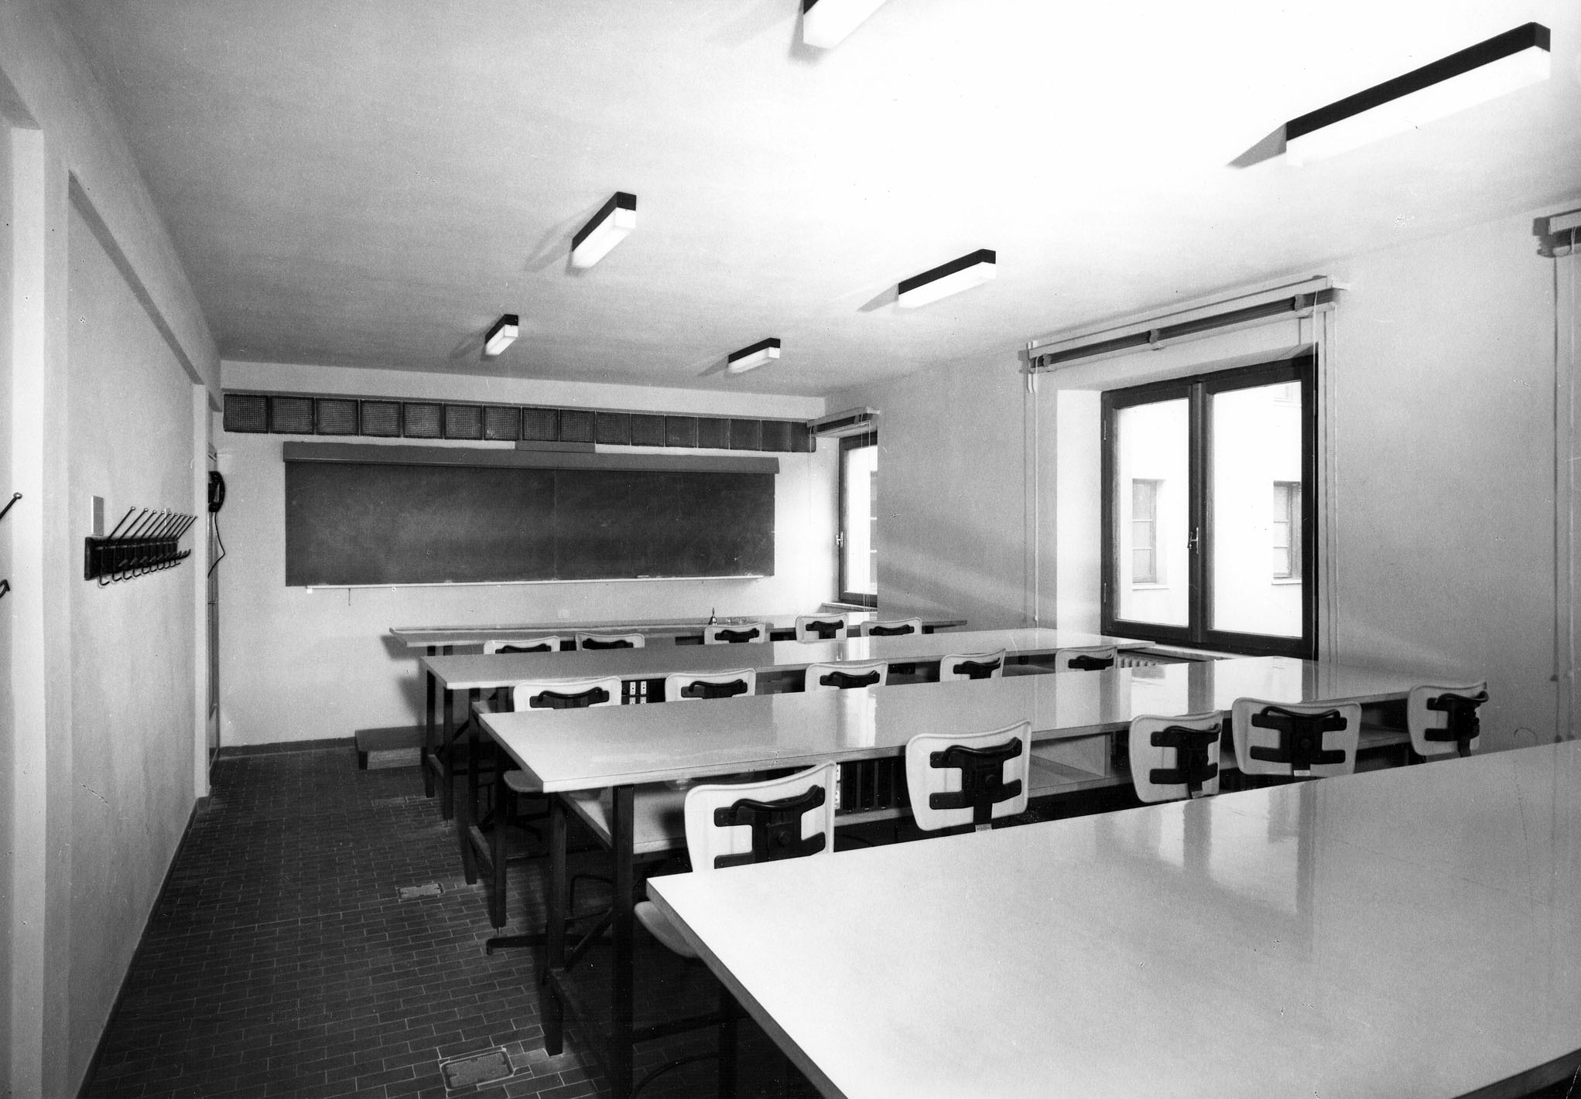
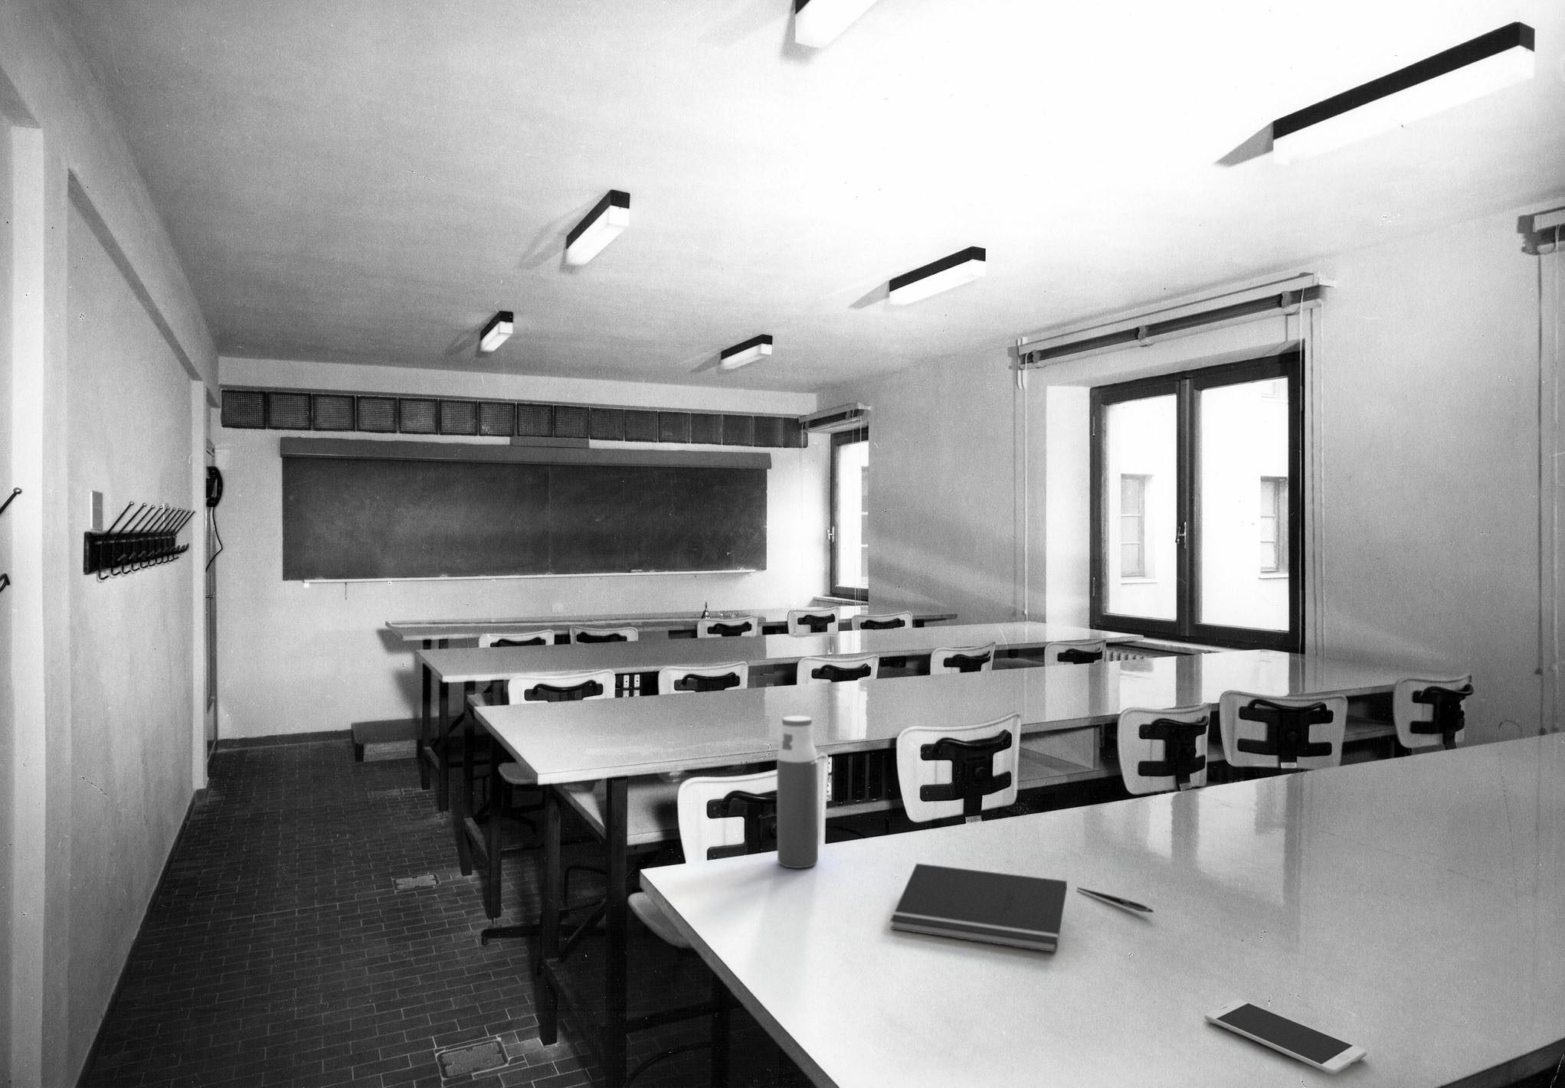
+ pen (1114, 898)
+ notepad (981, 904)
+ smartphone (1282, 1034)
+ water bottle (797, 790)
